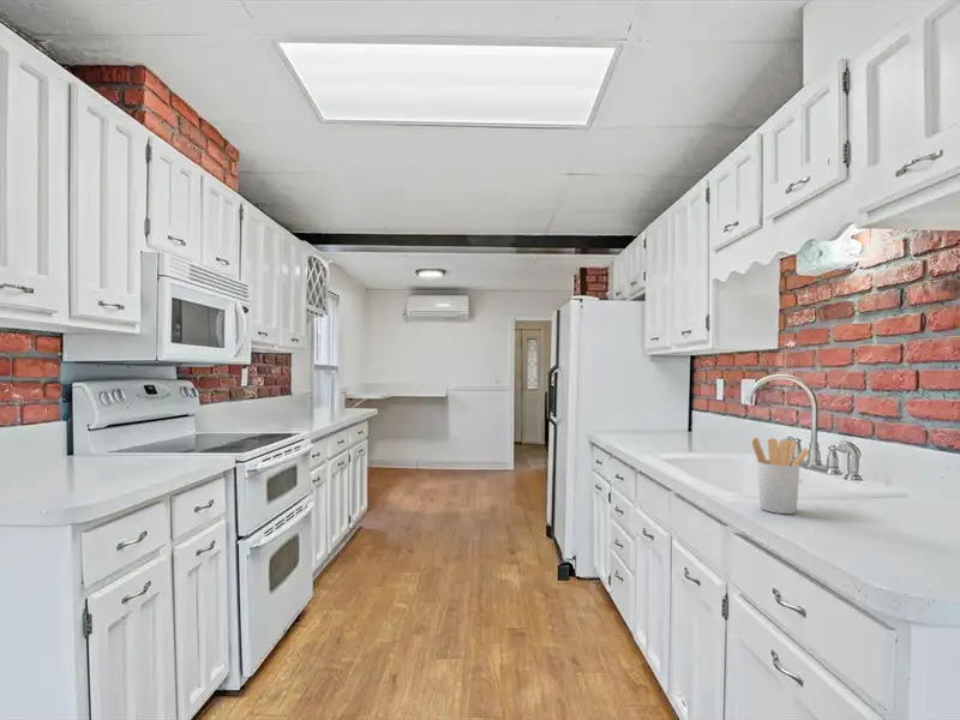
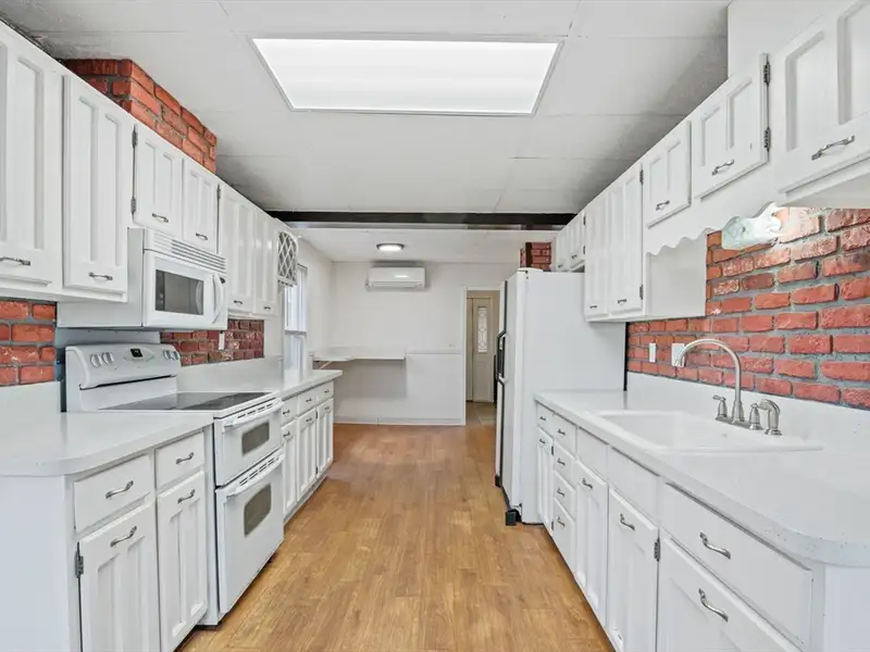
- utensil holder (779, 473)
